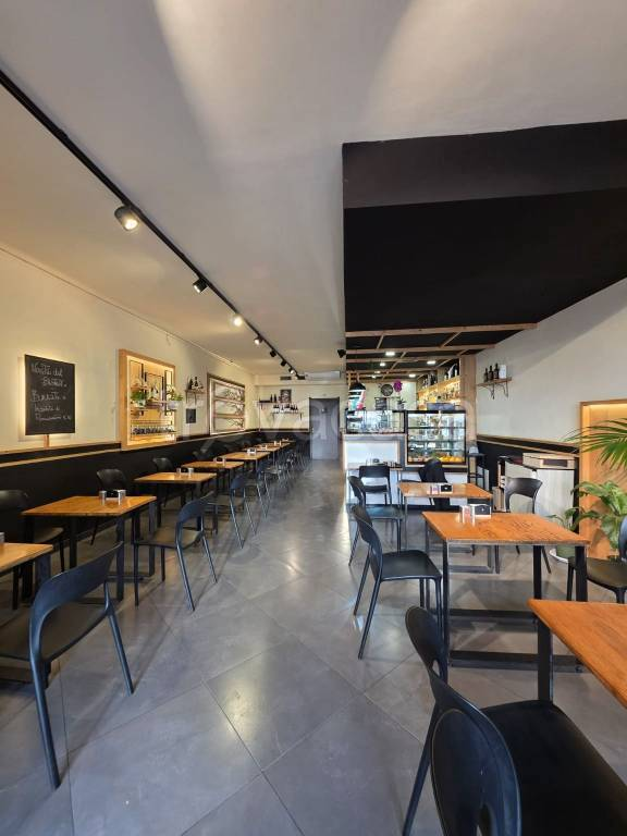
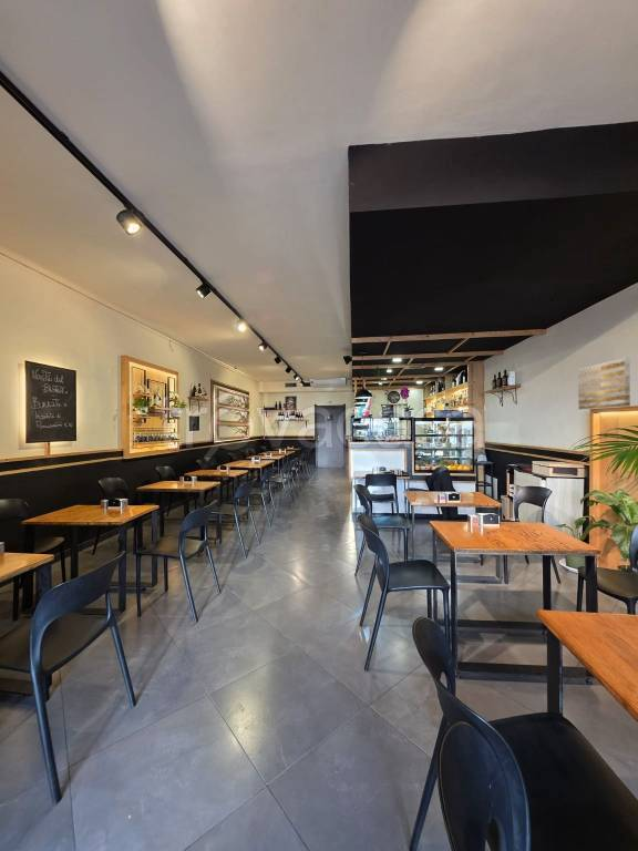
+ wall art (601, 386)
